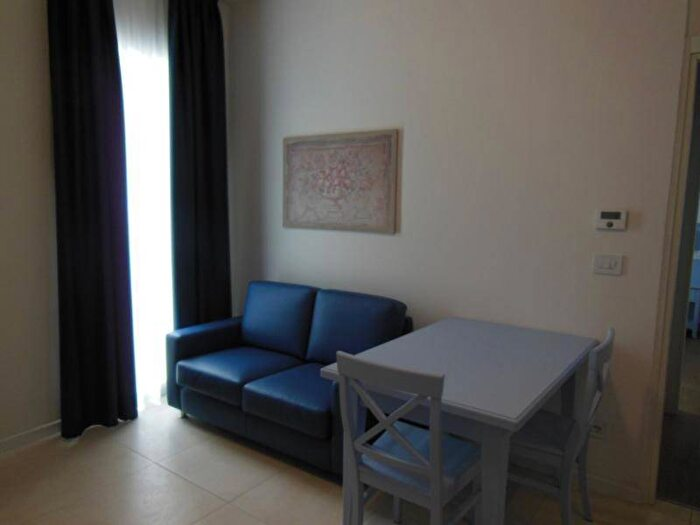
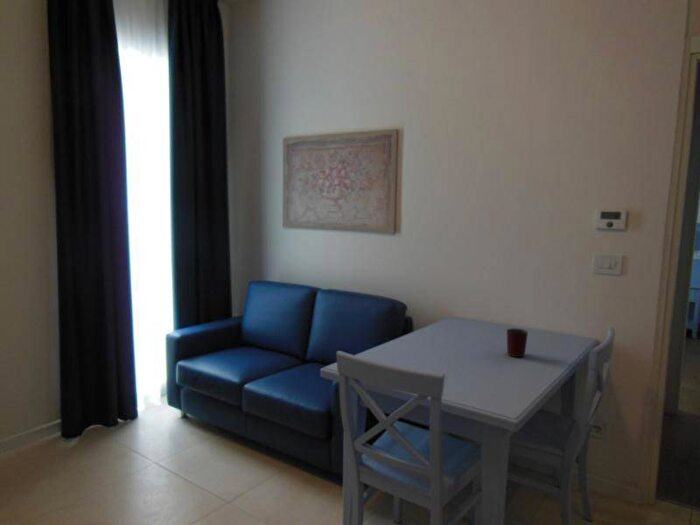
+ mug (516, 342)
